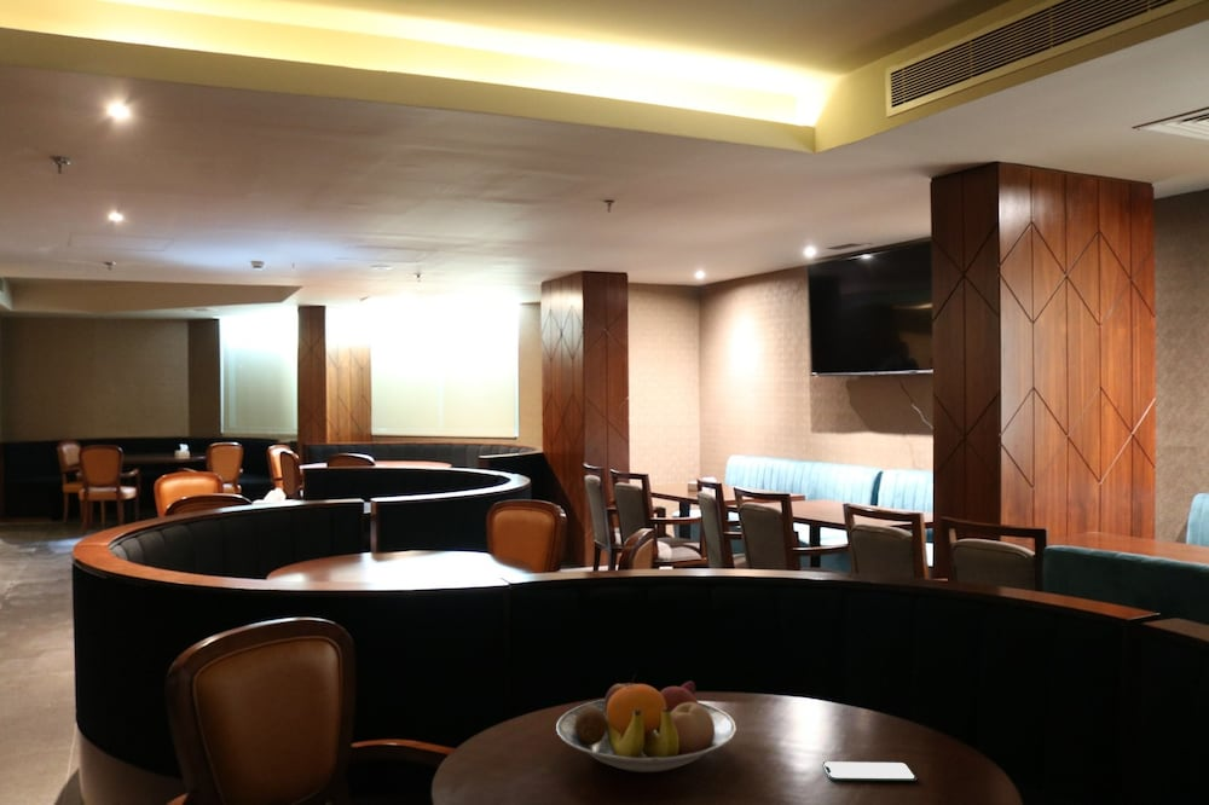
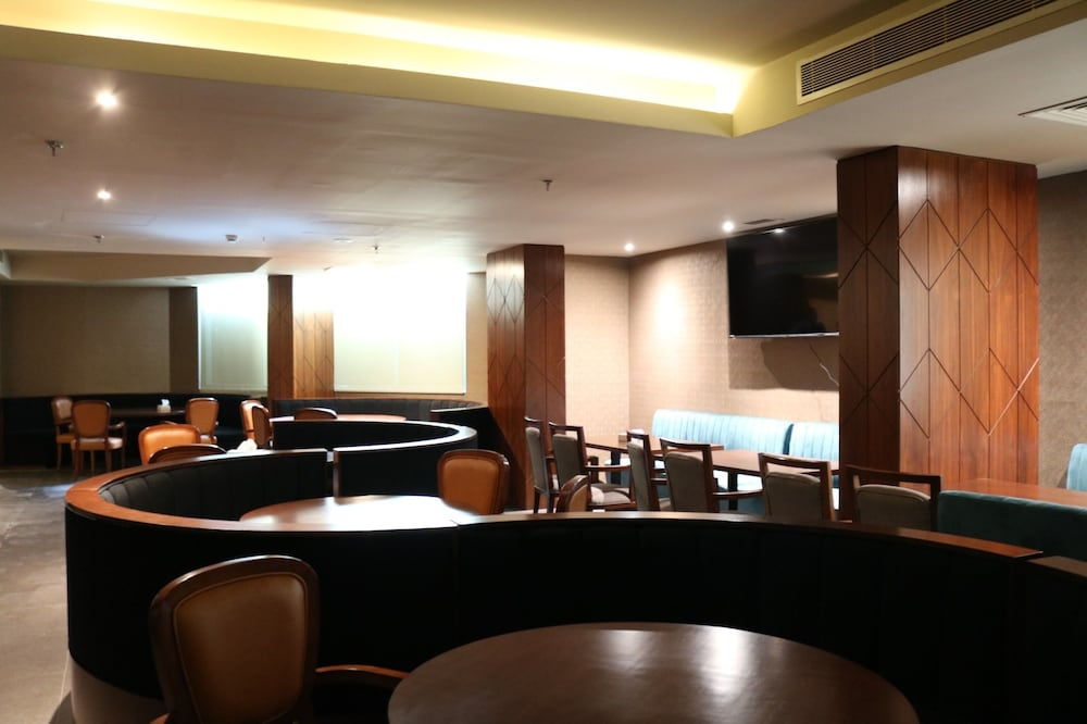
- fruit bowl (646, 717)
- smartphone (868, 770)
